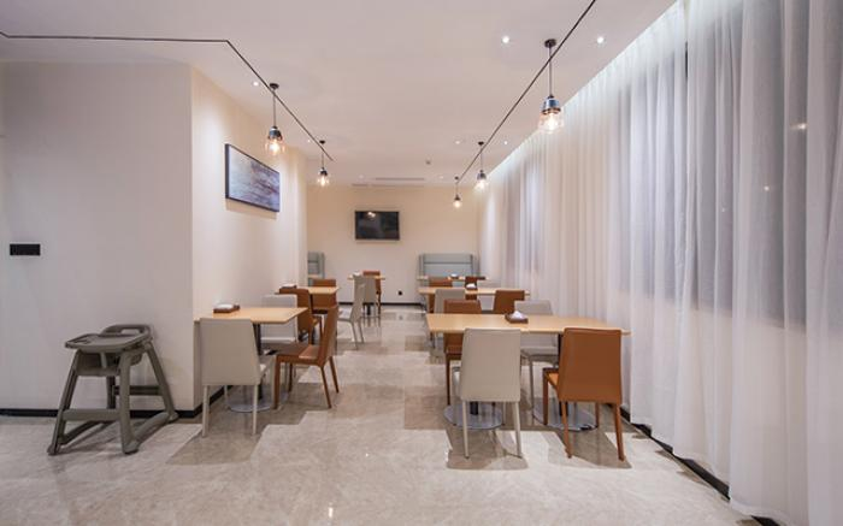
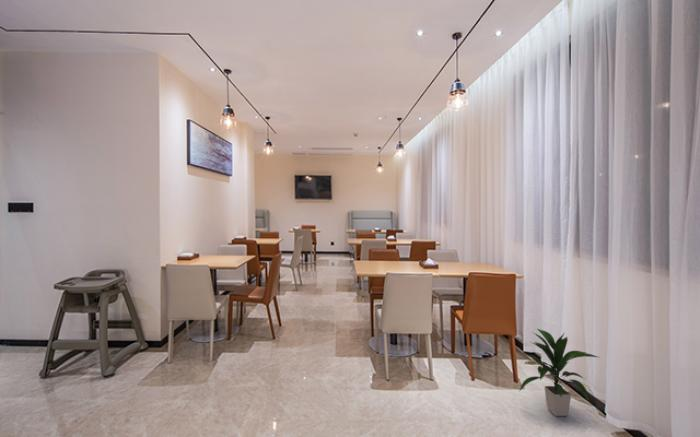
+ indoor plant (553, 370)
